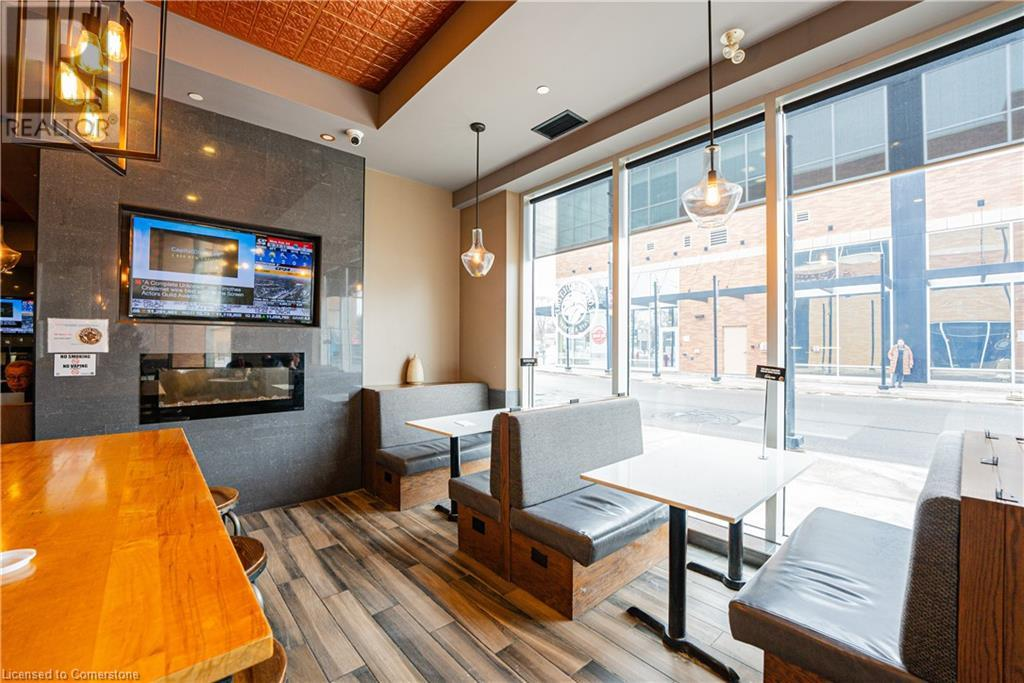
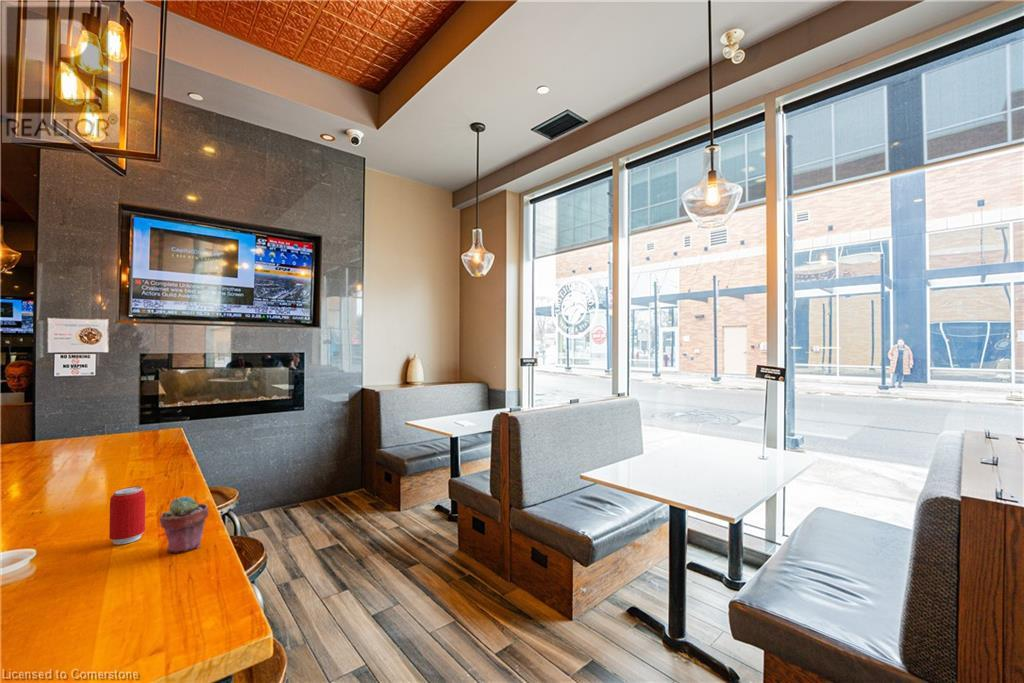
+ potted succulent (184, 521)
+ beverage can (127, 514)
